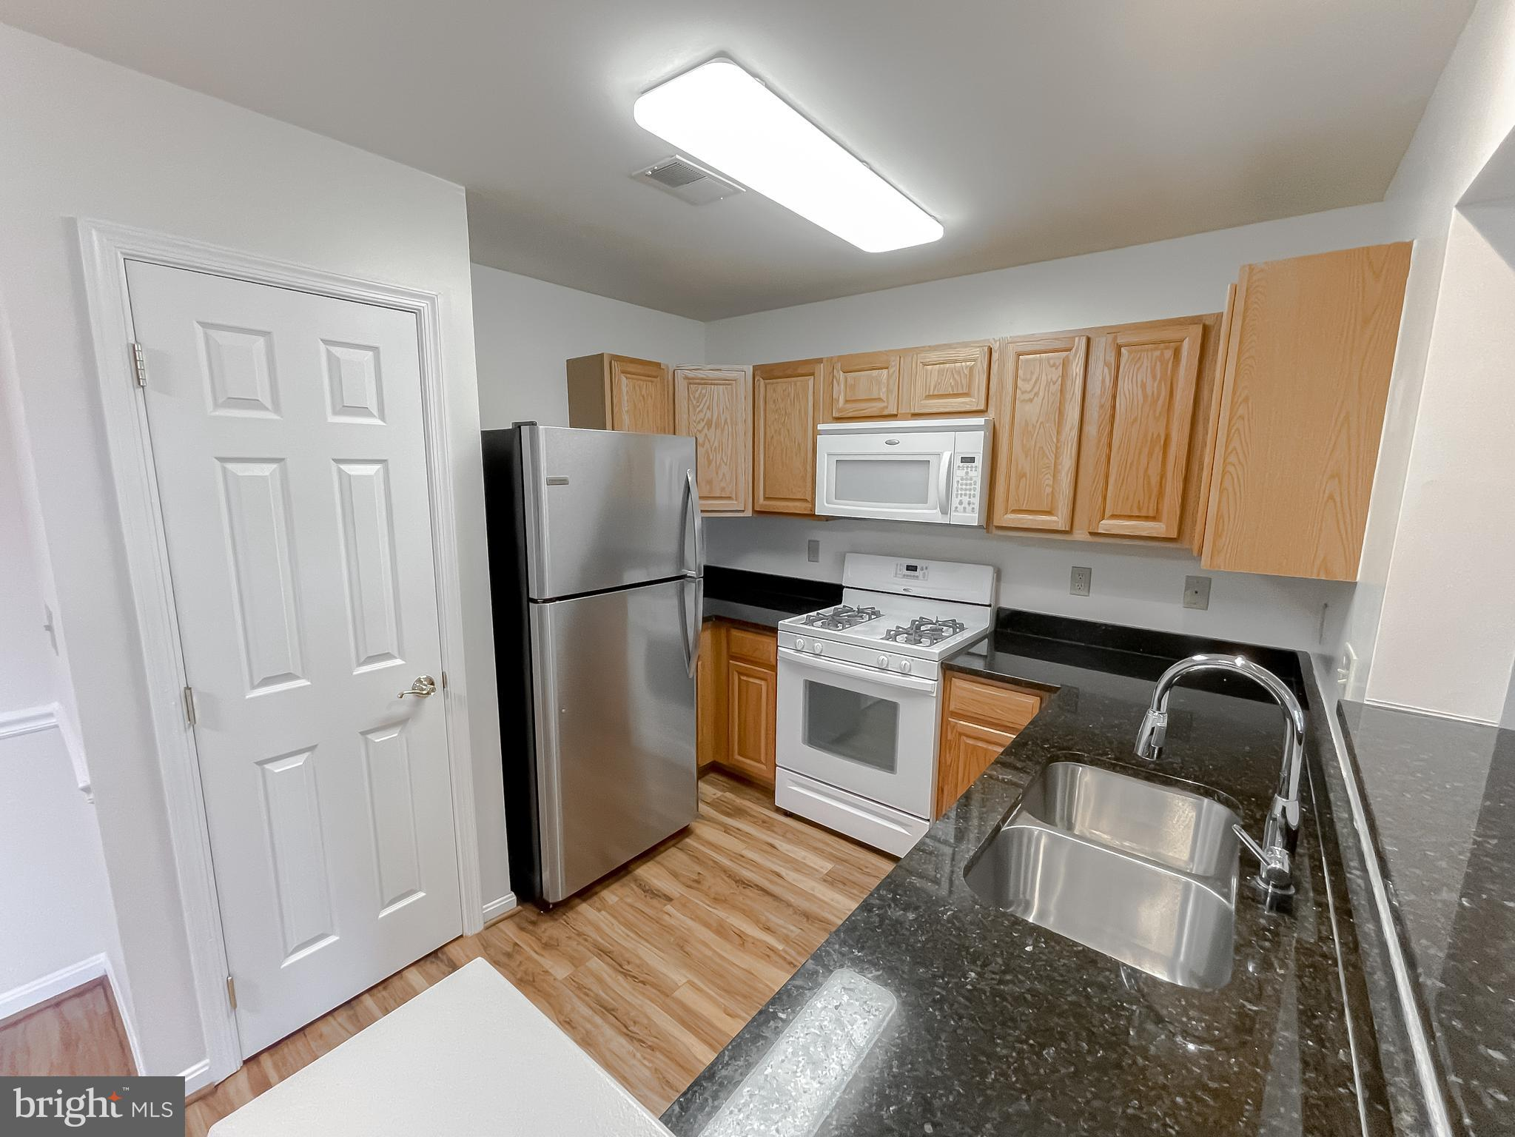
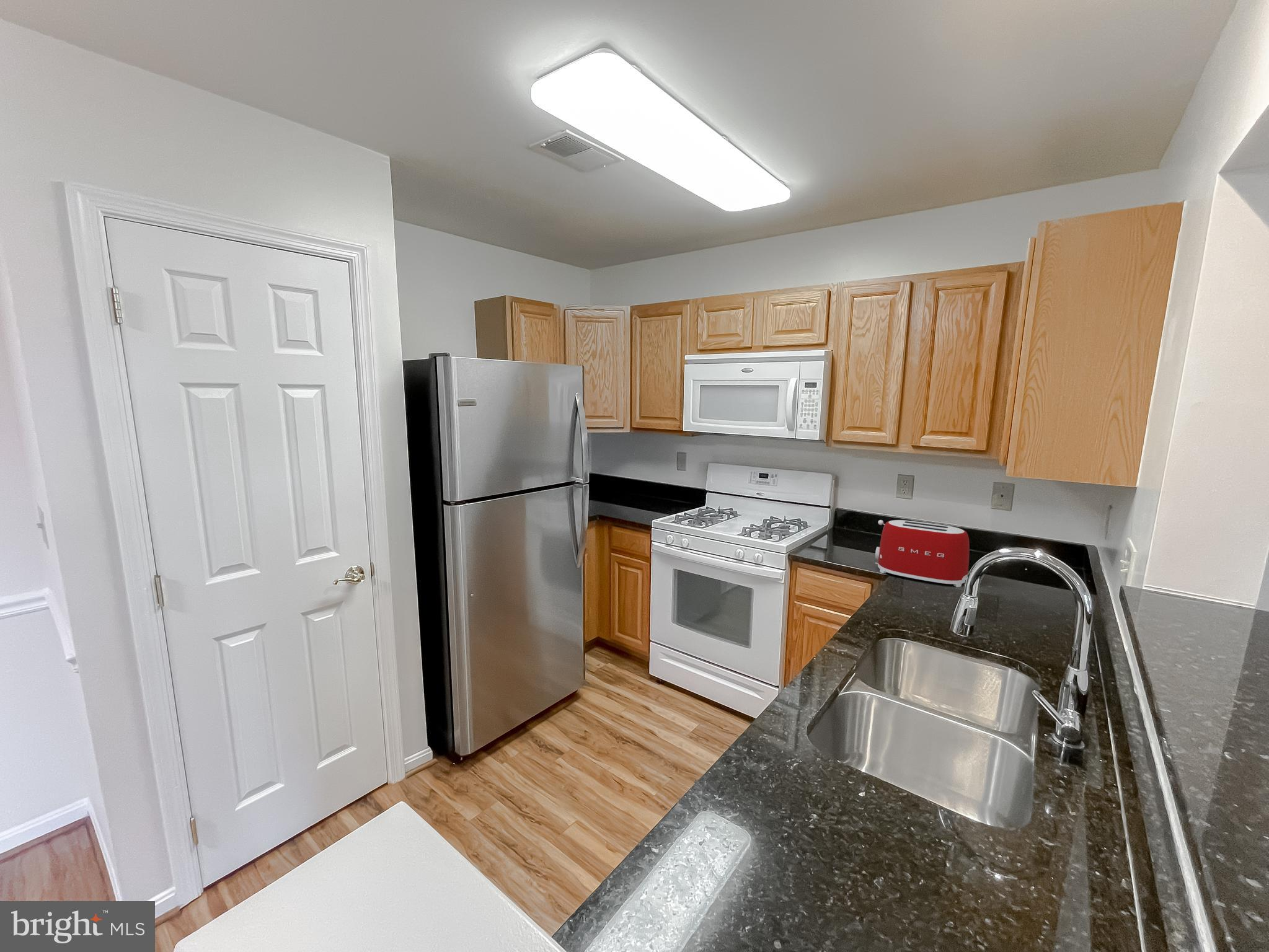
+ toaster (921, 550)
